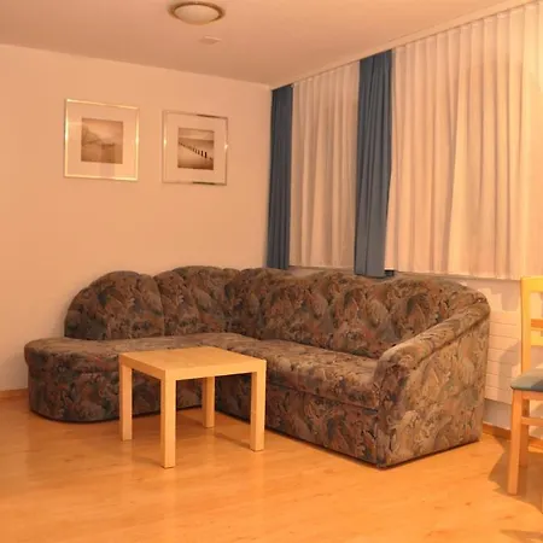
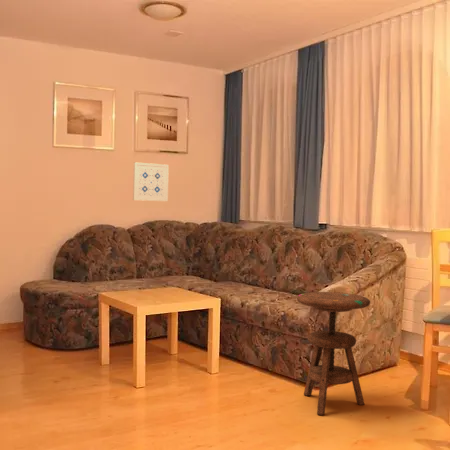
+ wall art (151, 182)
+ side table (331, 350)
